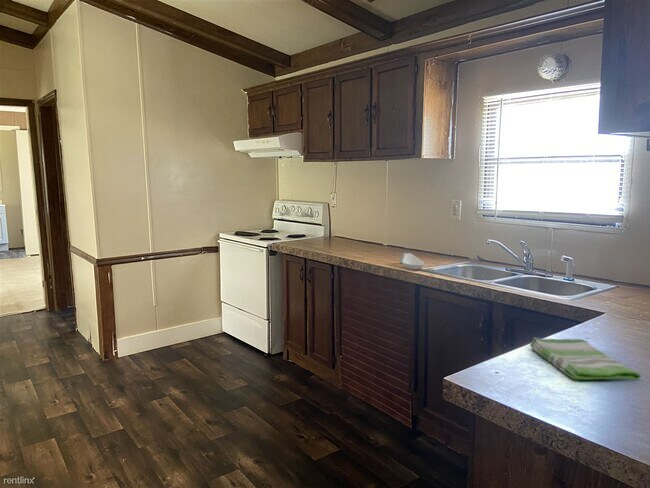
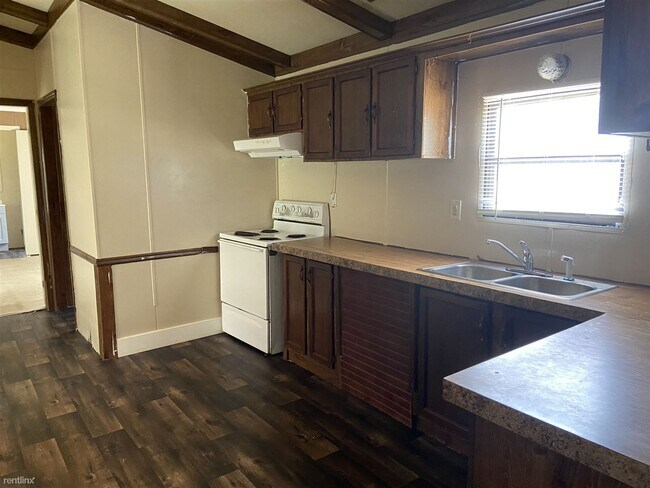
- spoon rest (409, 260)
- dish towel (580, 356)
